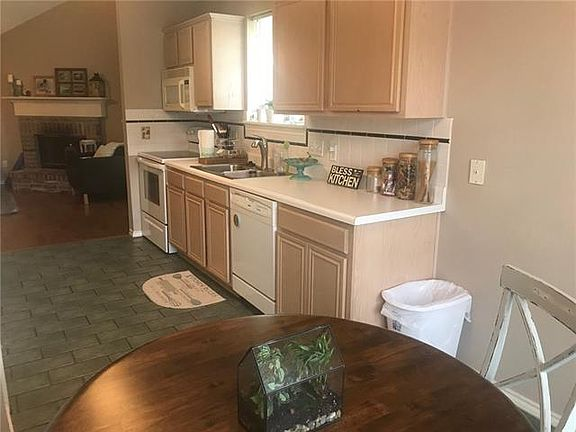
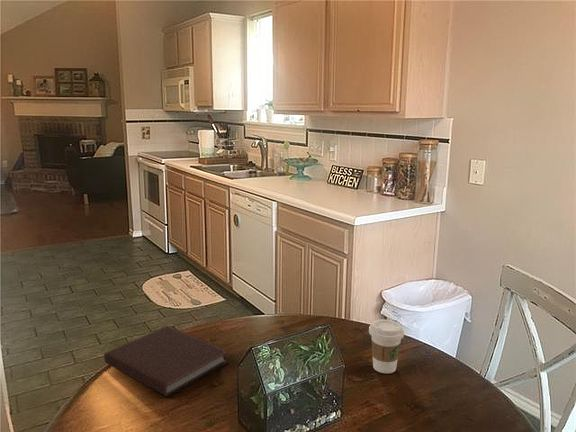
+ coffee cup (385, 346)
+ notebook (167, 357)
